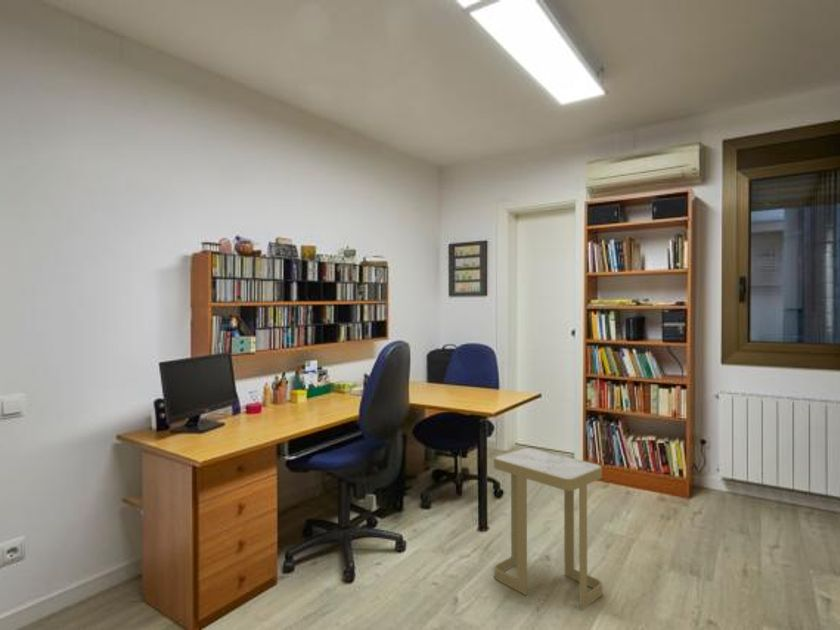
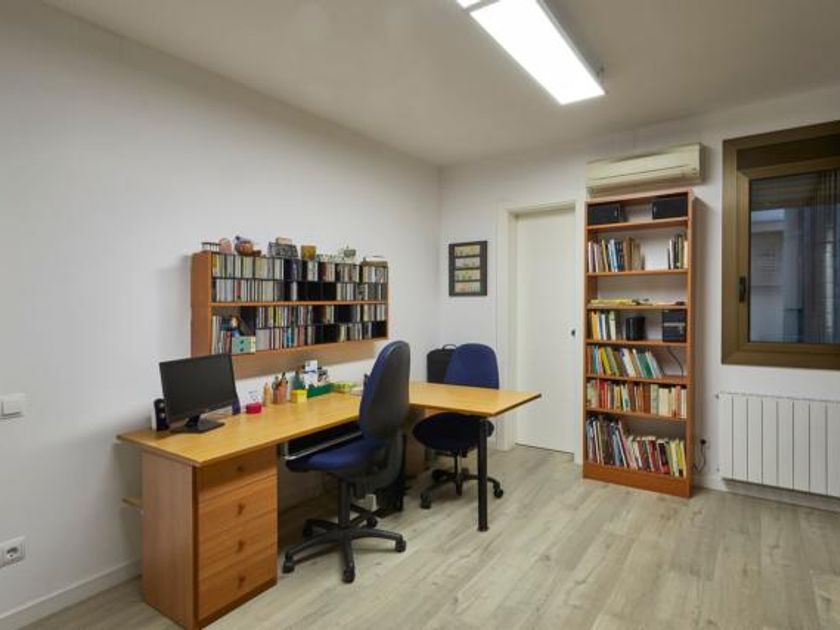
- side table (564, 523)
